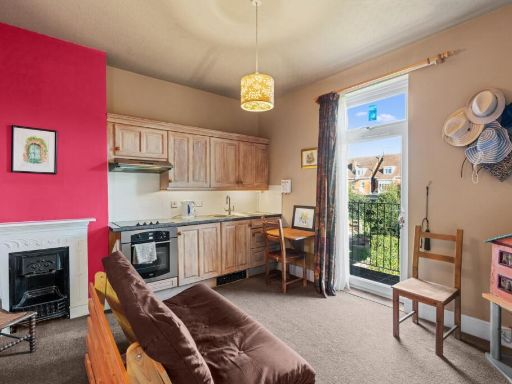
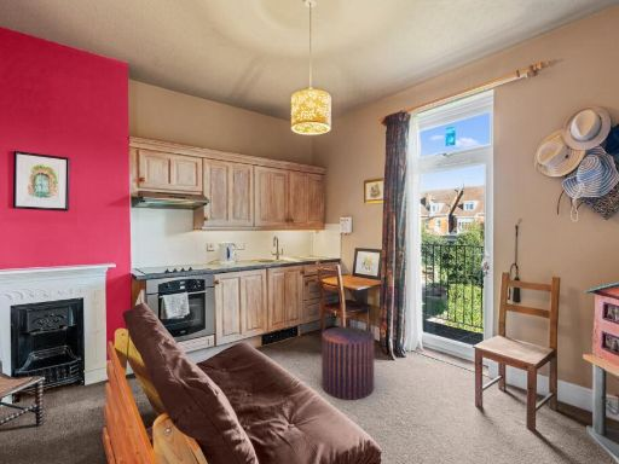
+ pouf (347, 360)
